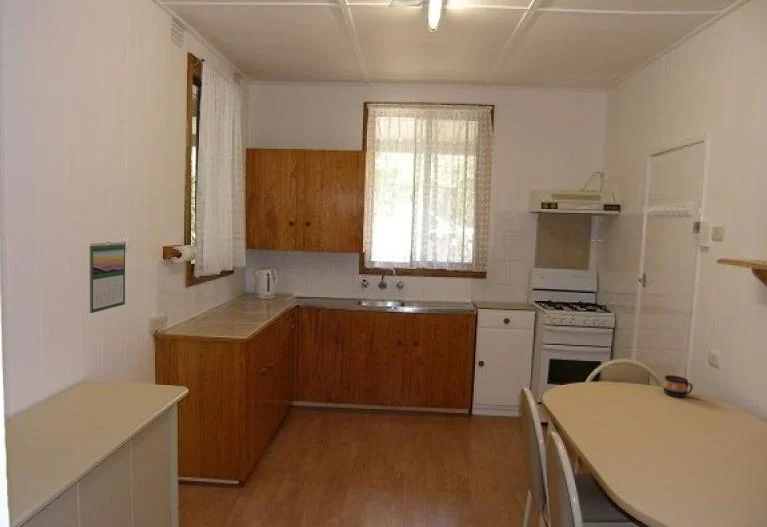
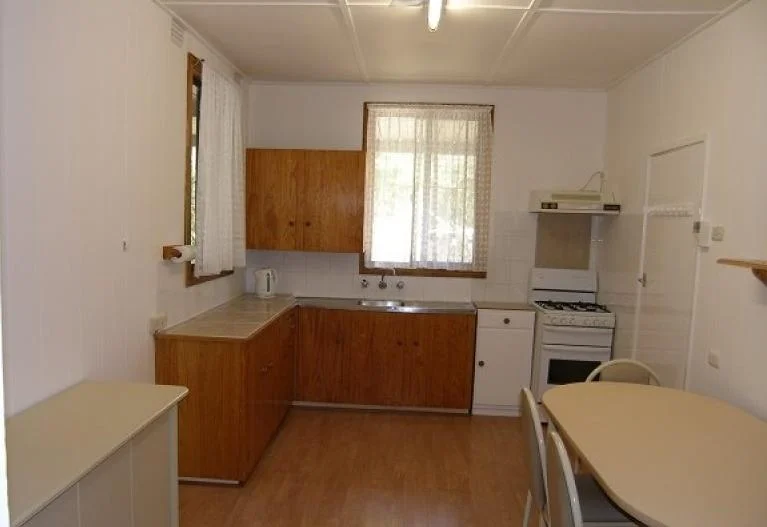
- calendar (108, 275)
- cup (676, 386)
